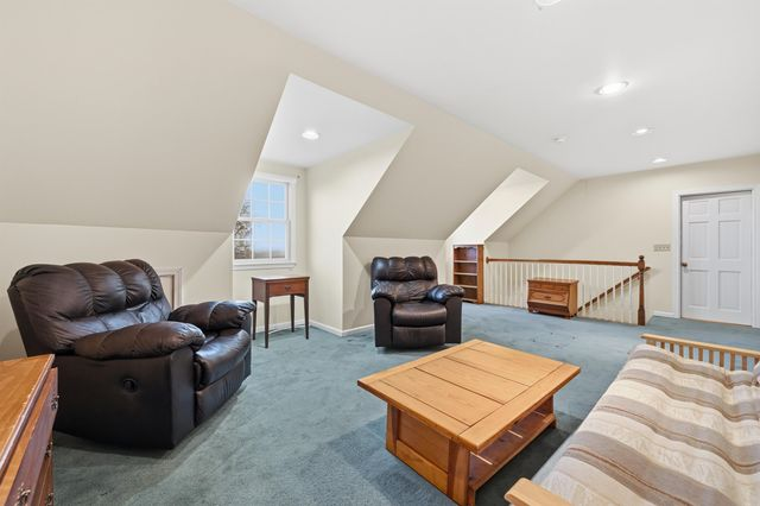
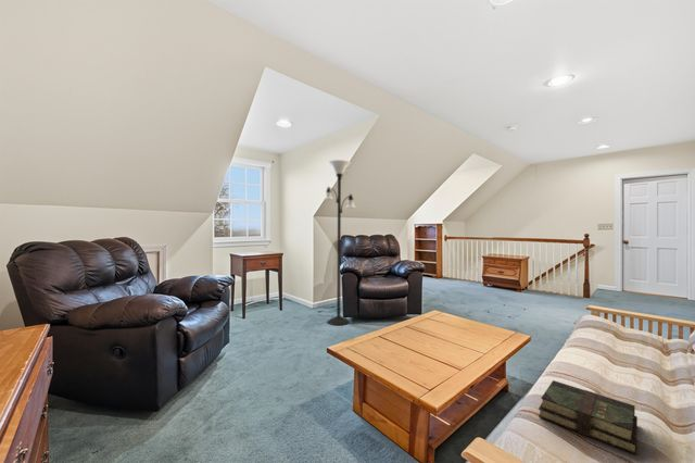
+ book (586, 410)
+ floor lamp (339, 241)
